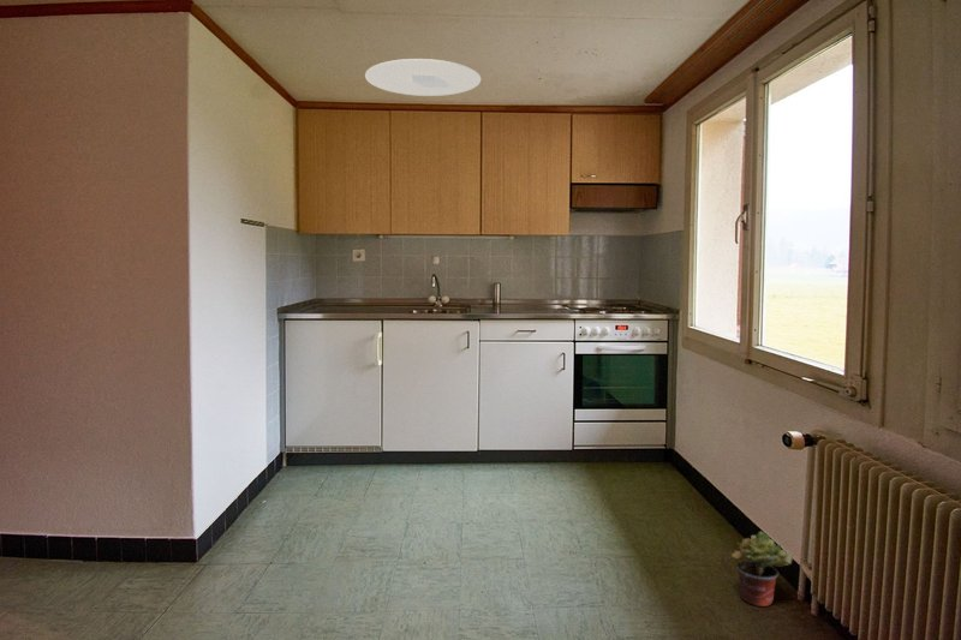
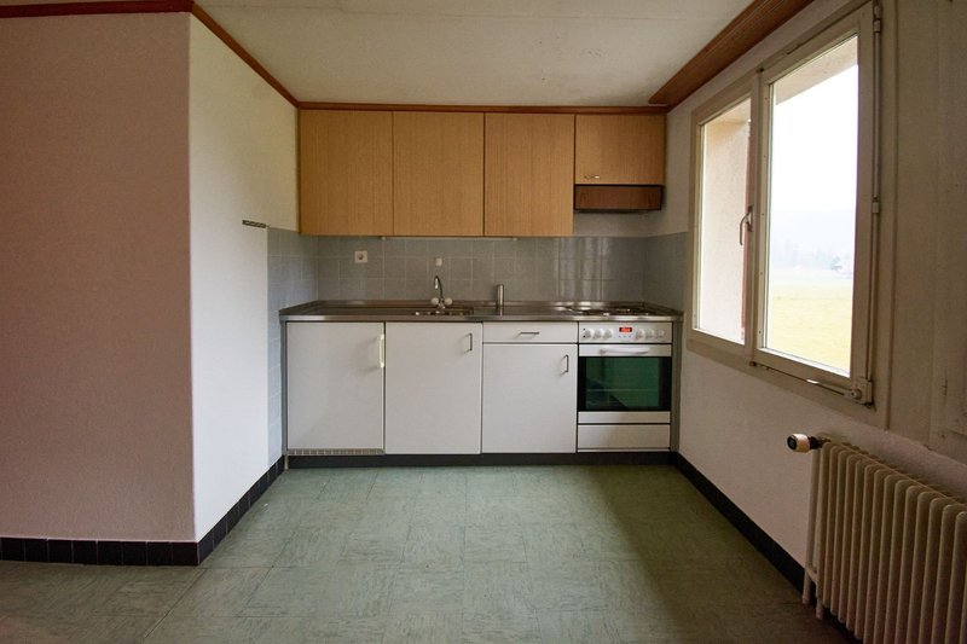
- ceiling light (423, 72)
- potted plant (762, 566)
